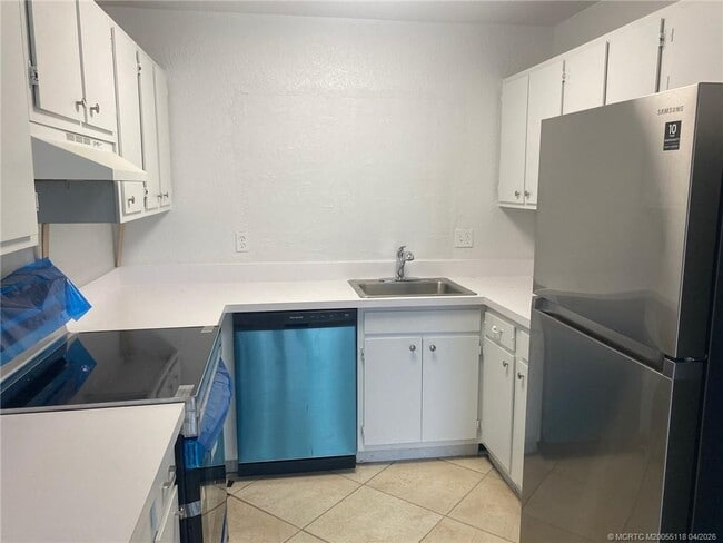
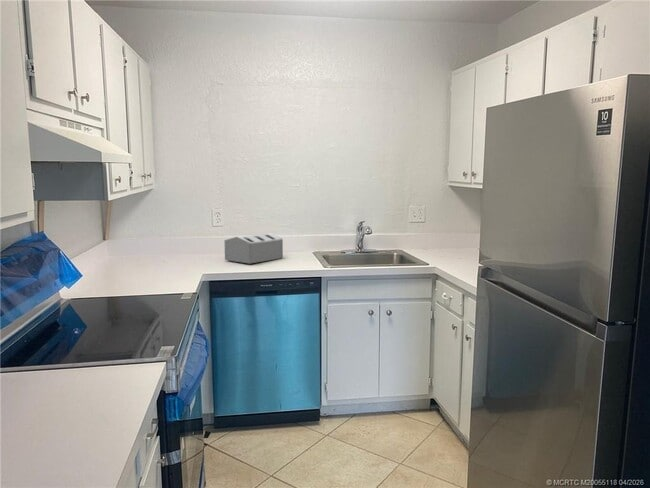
+ toaster (254, 247)
